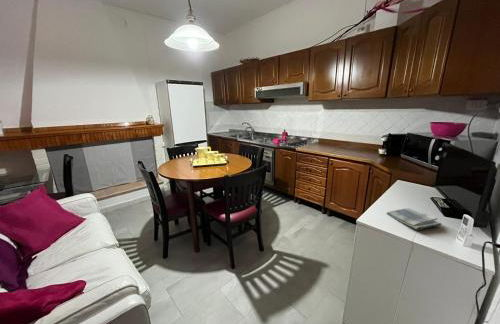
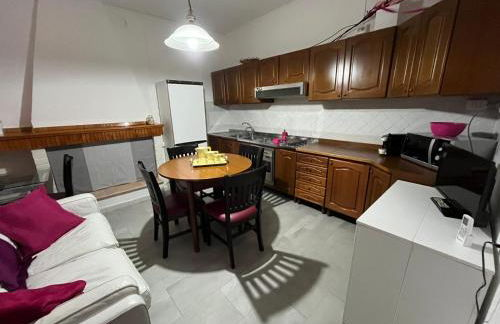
- dish towel (413, 217)
